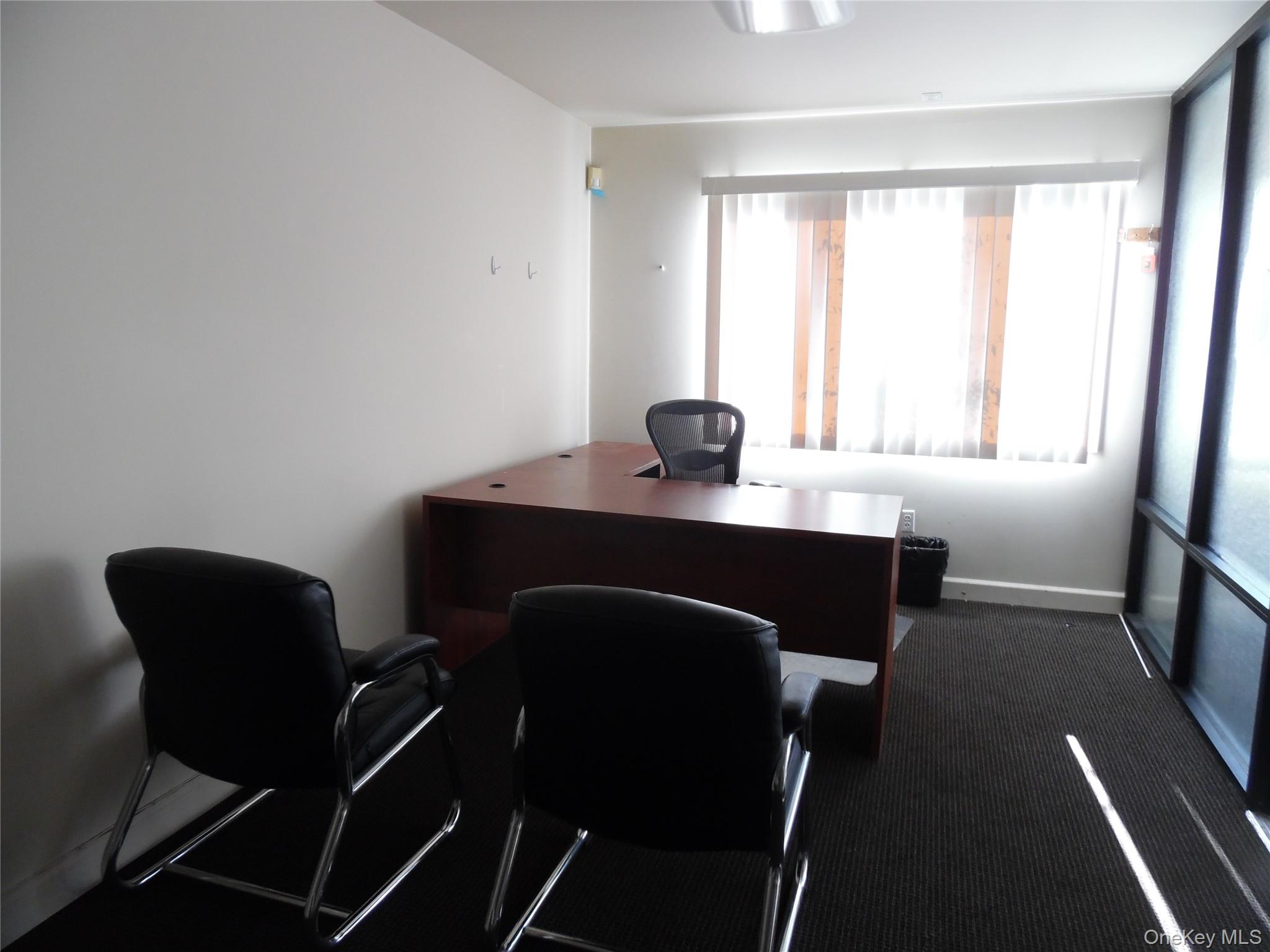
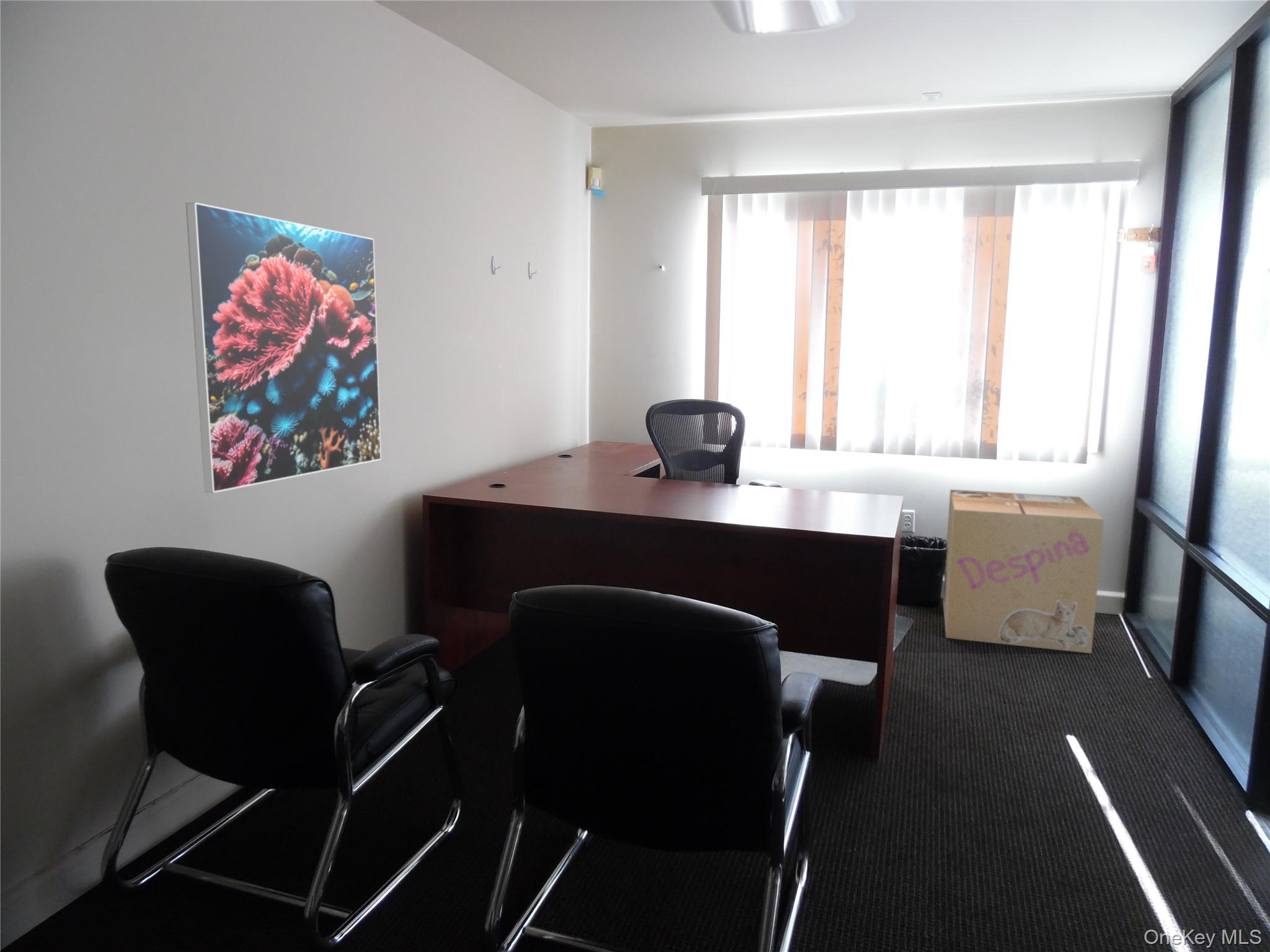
+ cardboard box (1015, 565)
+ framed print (298, 351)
